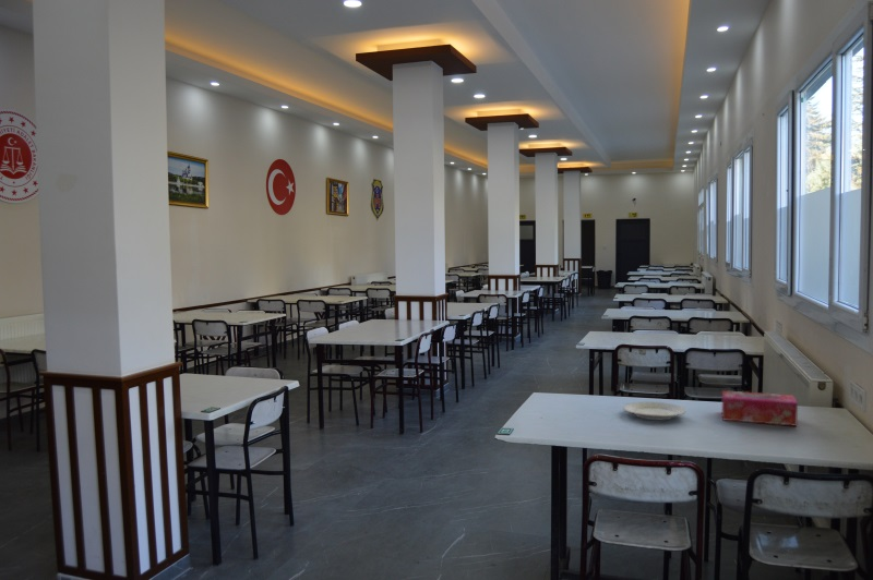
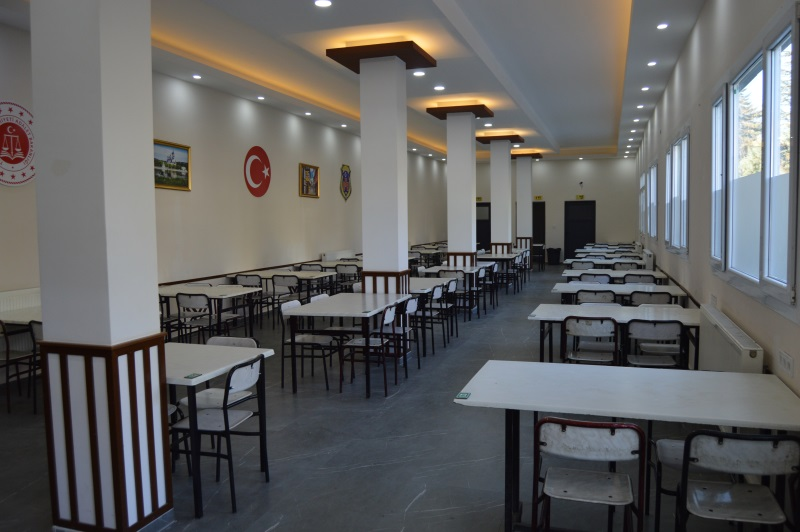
- tissue box (757, 407)
- plate (654, 411)
